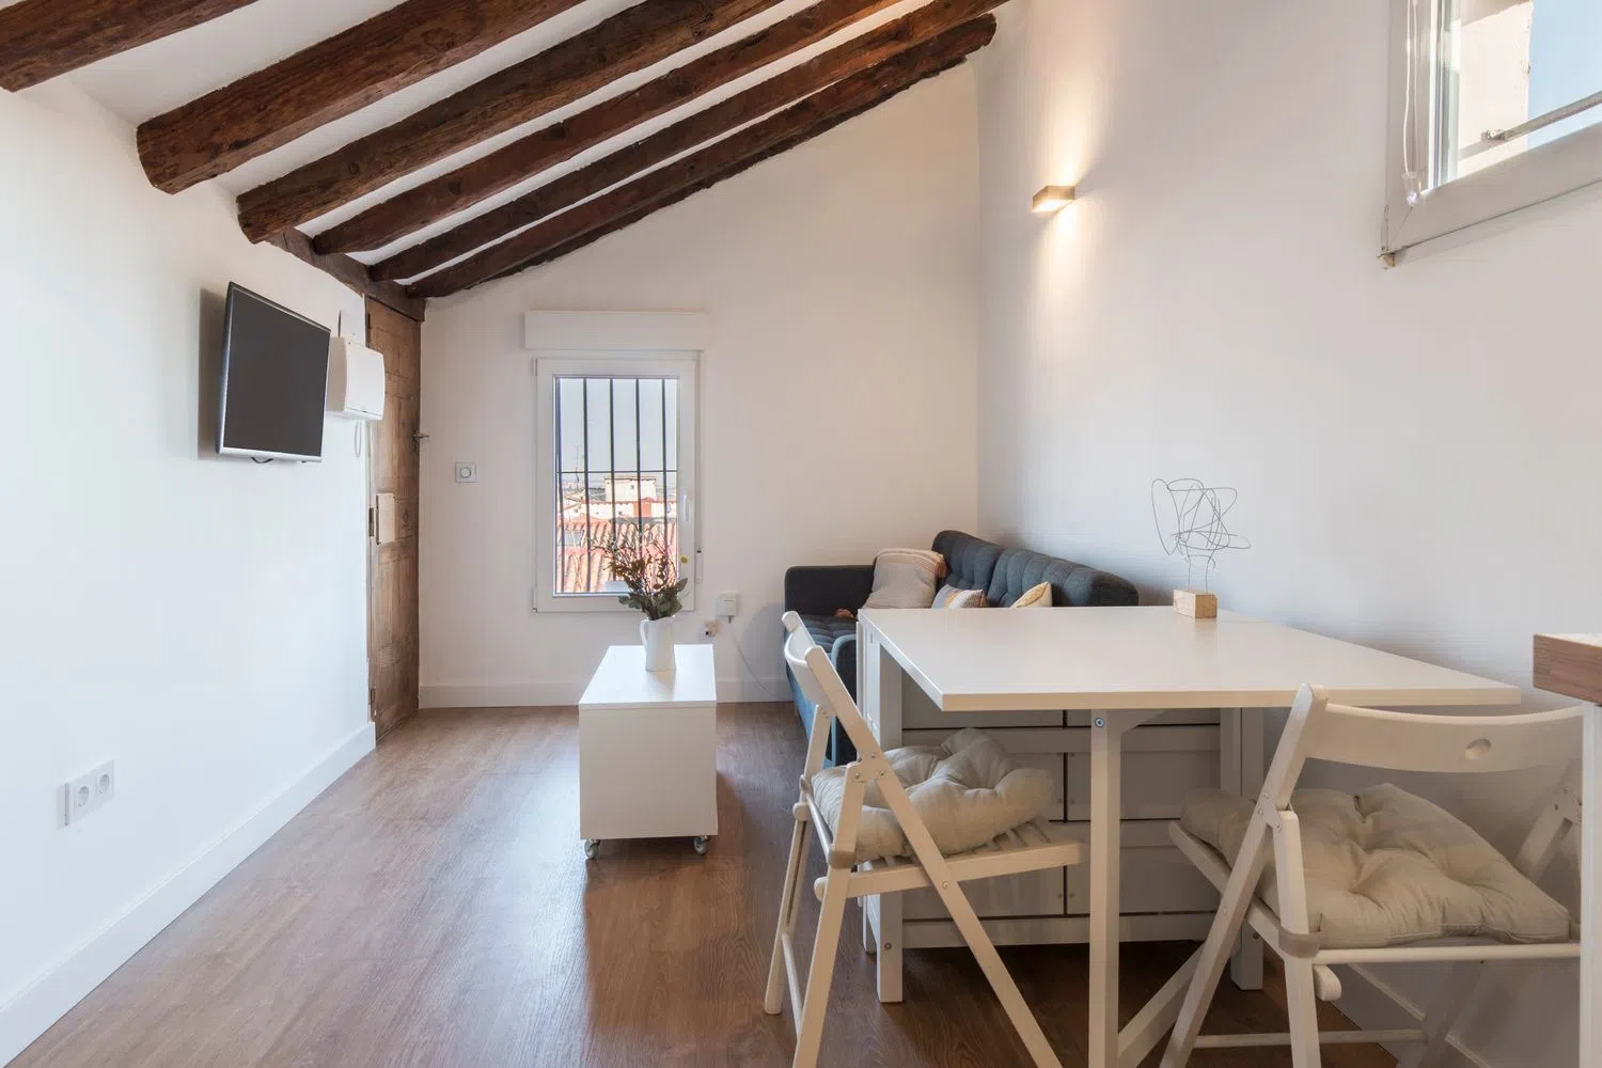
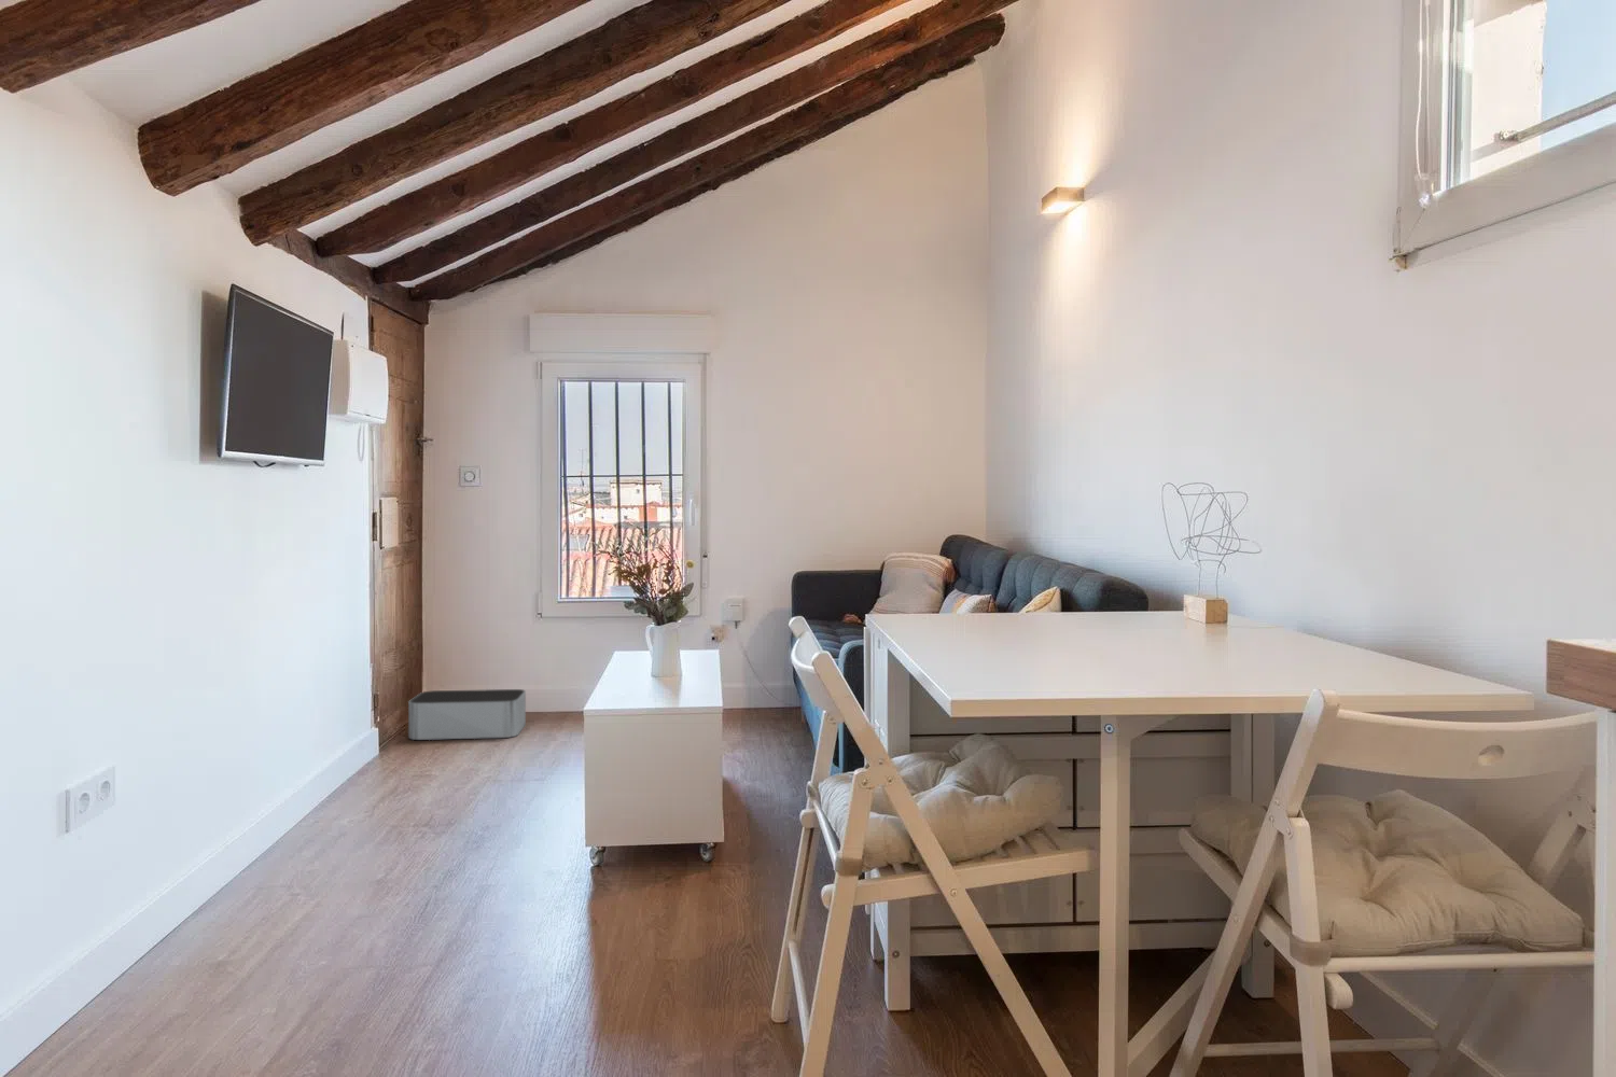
+ storage bin (469, 713)
